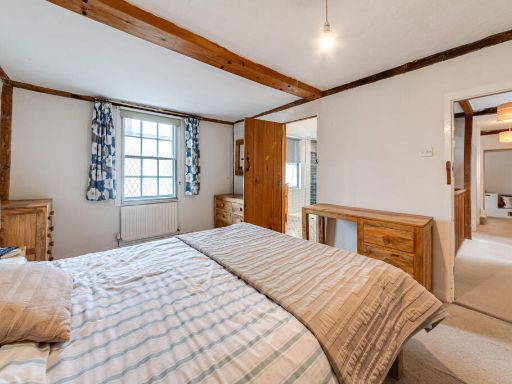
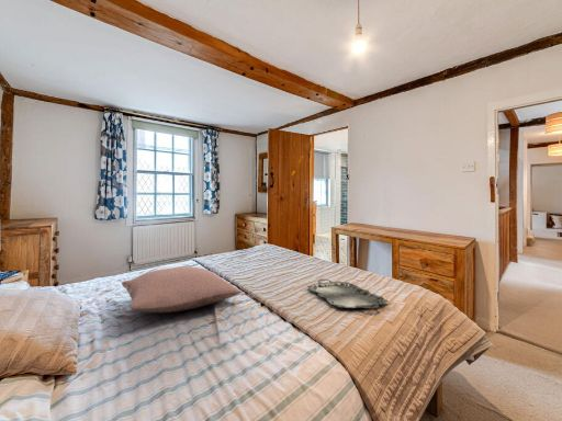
+ serving tray (344, 293)
+ pillow (179, 286)
